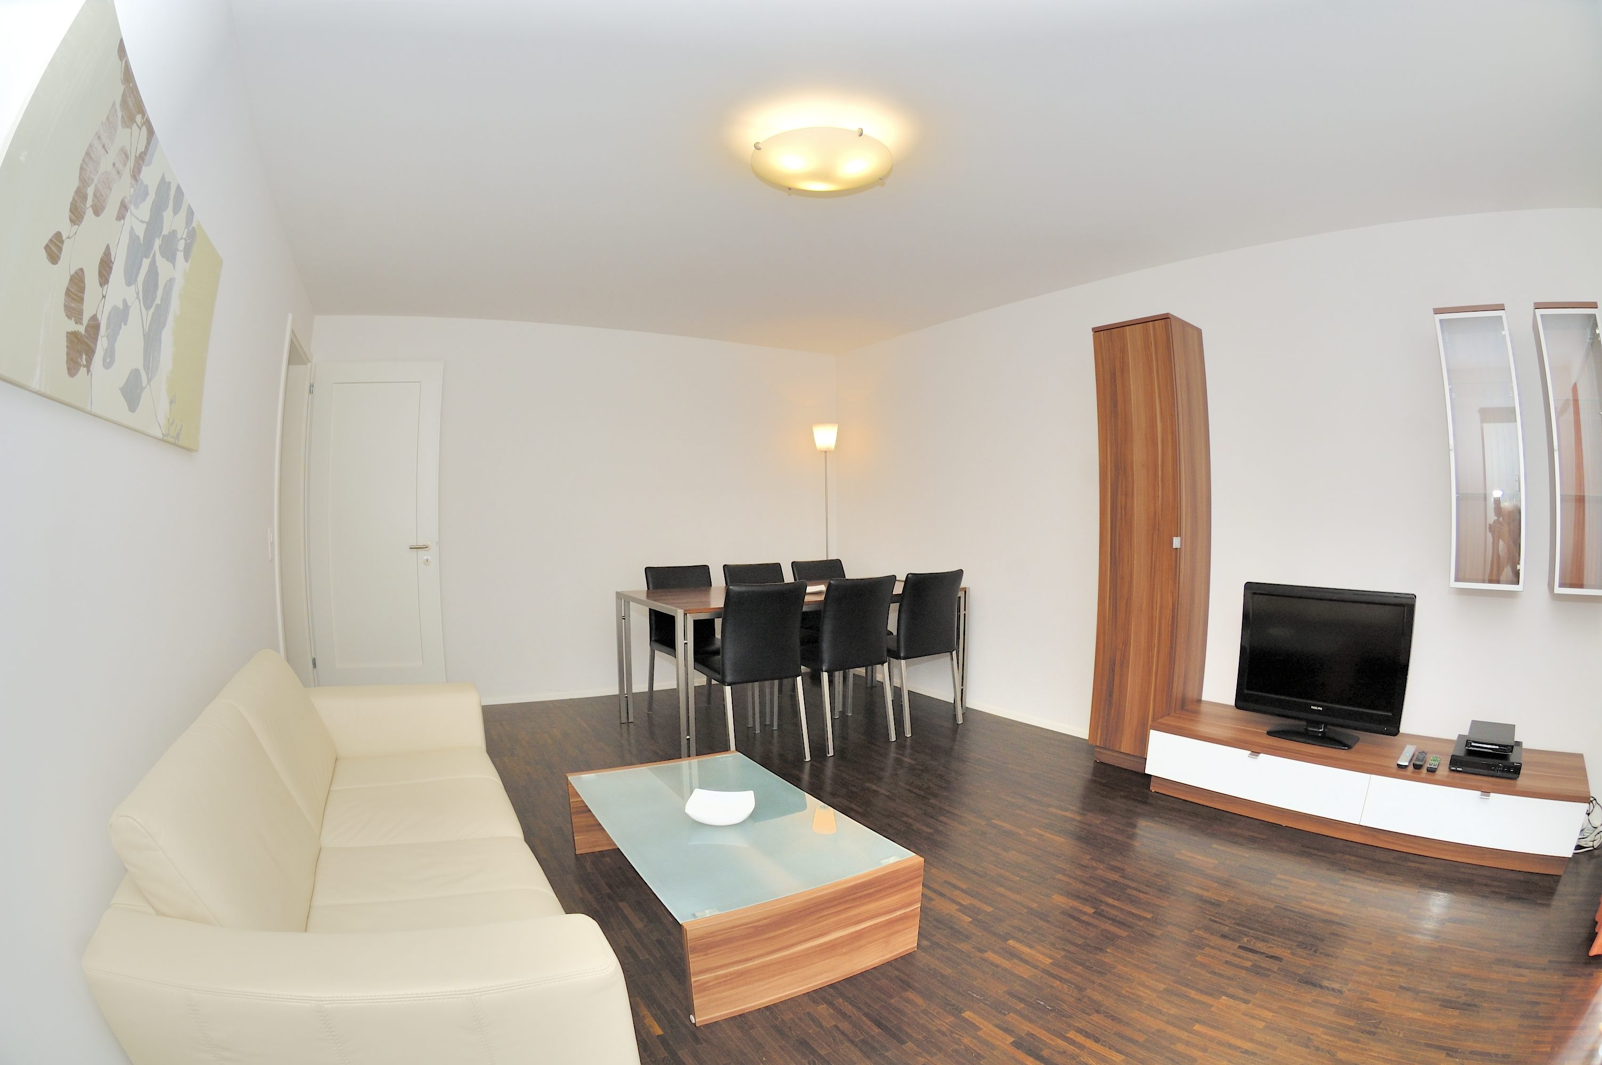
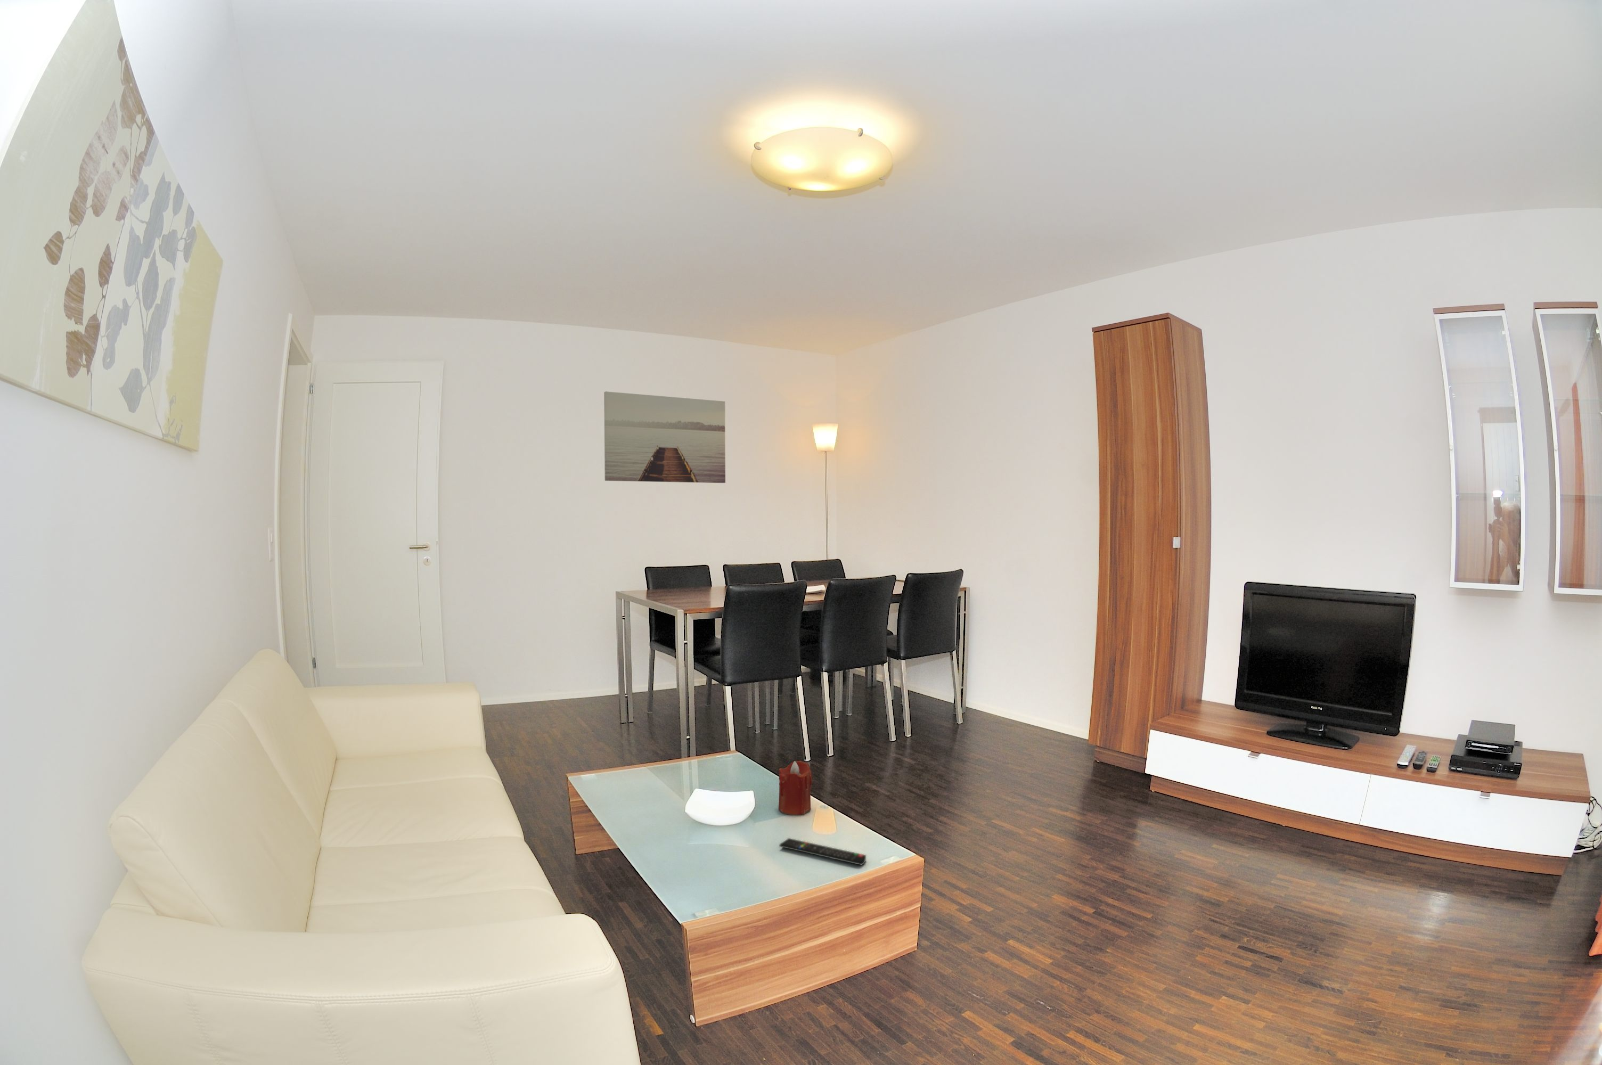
+ remote control (822, 851)
+ wall art (668, 440)
+ candle (795, 784)
